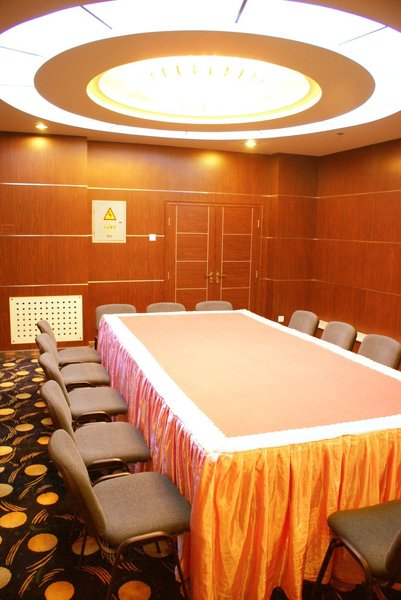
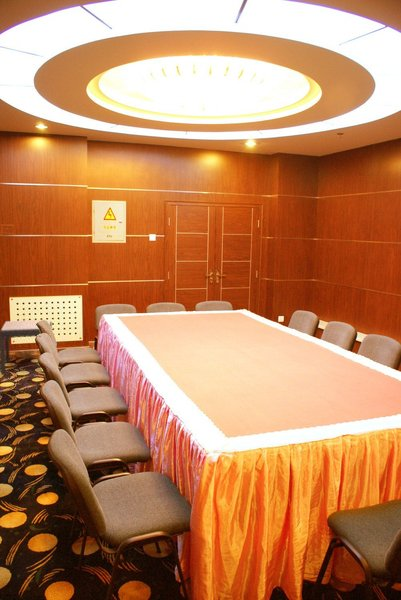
+ side table (27, 336)
